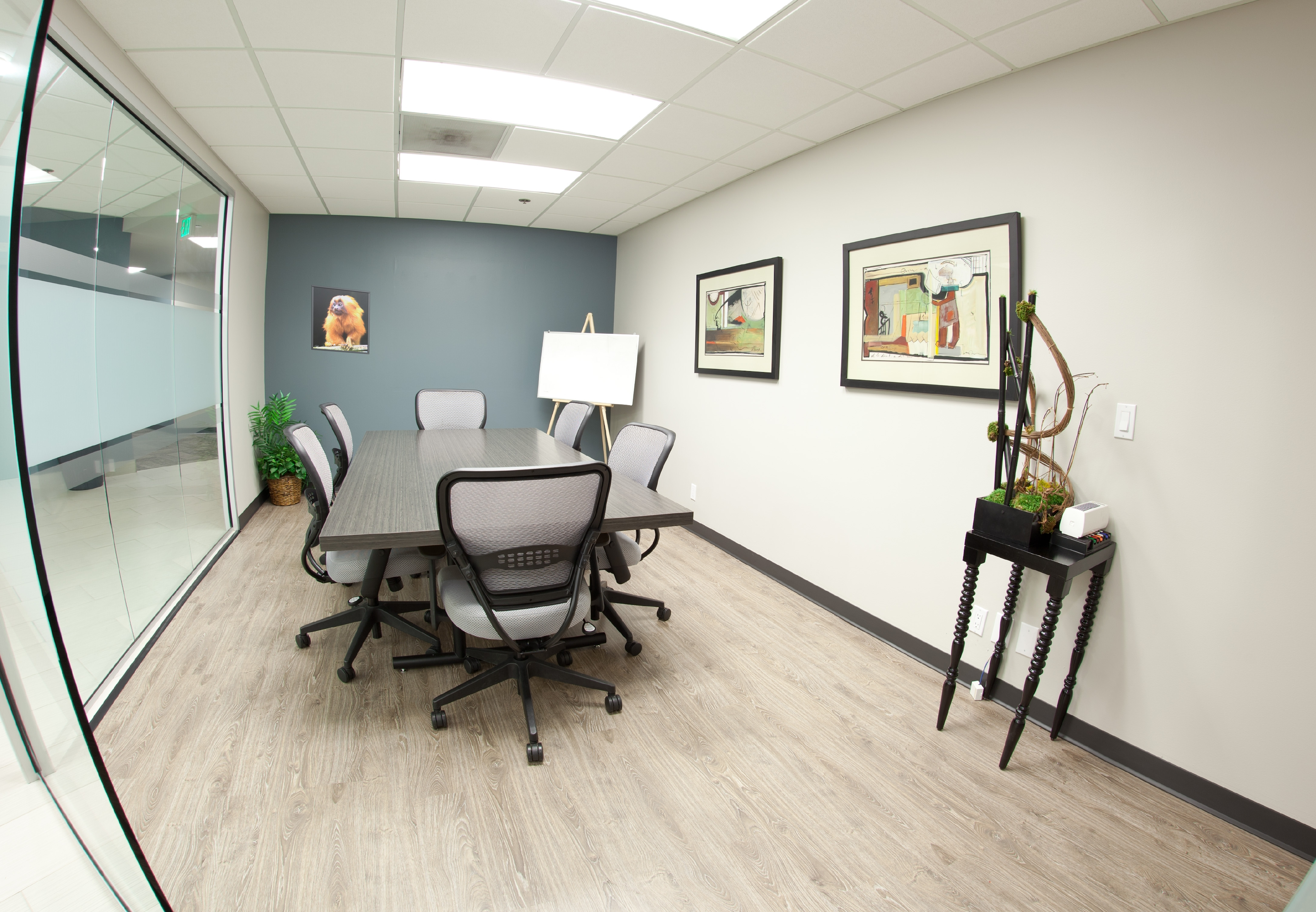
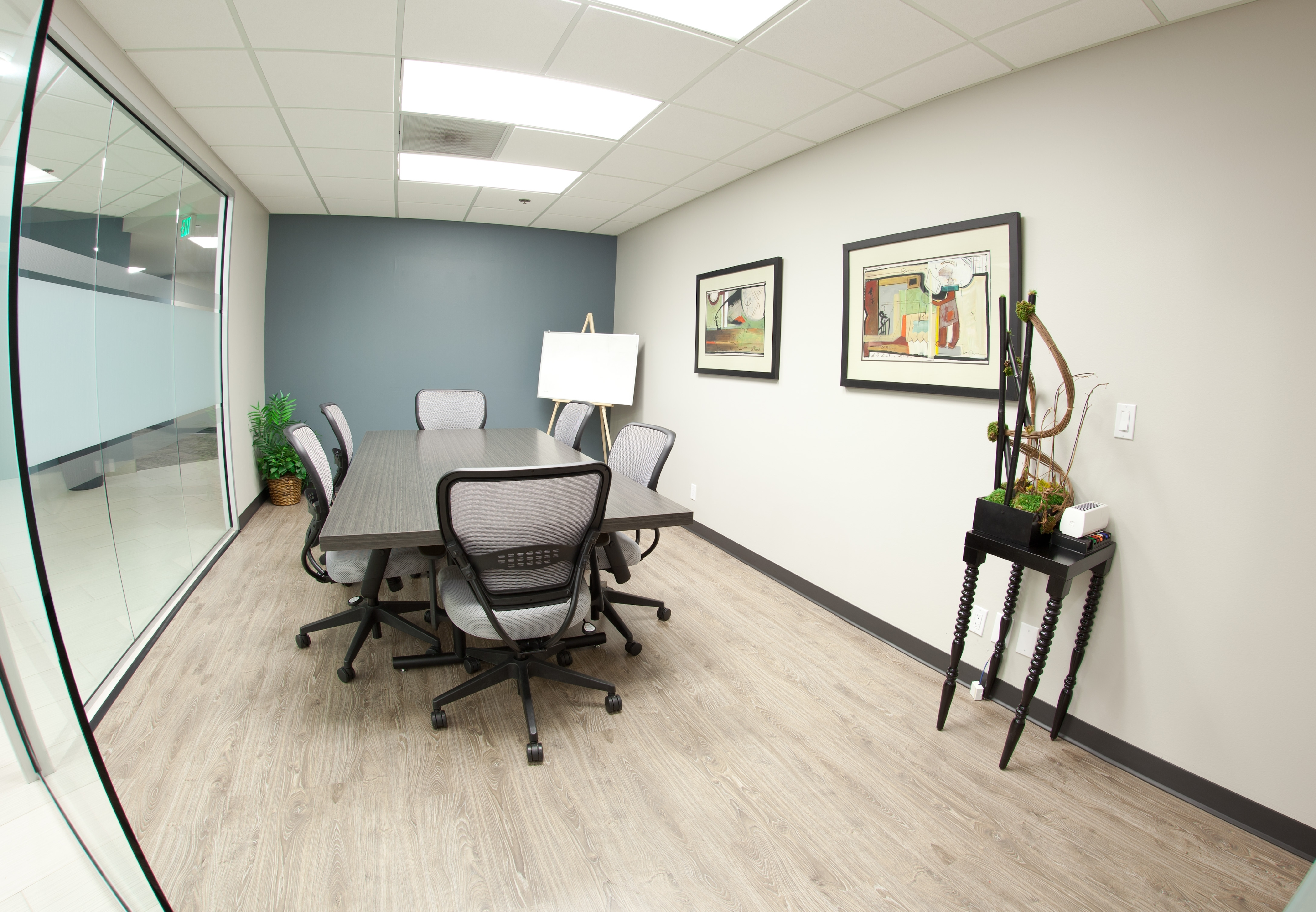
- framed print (341, 320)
